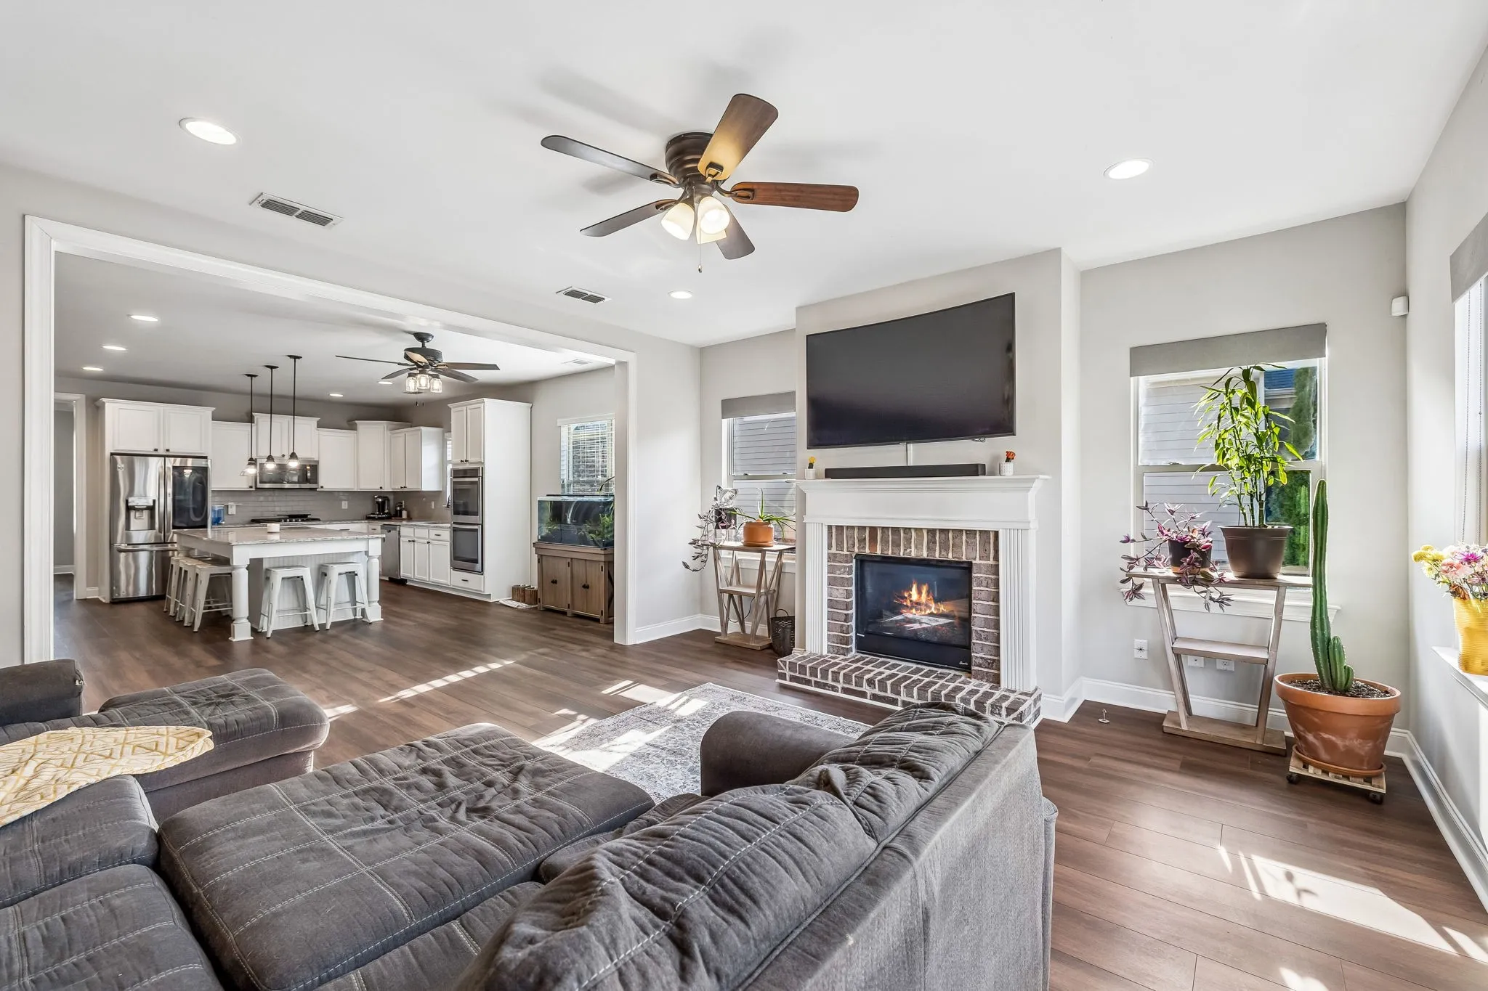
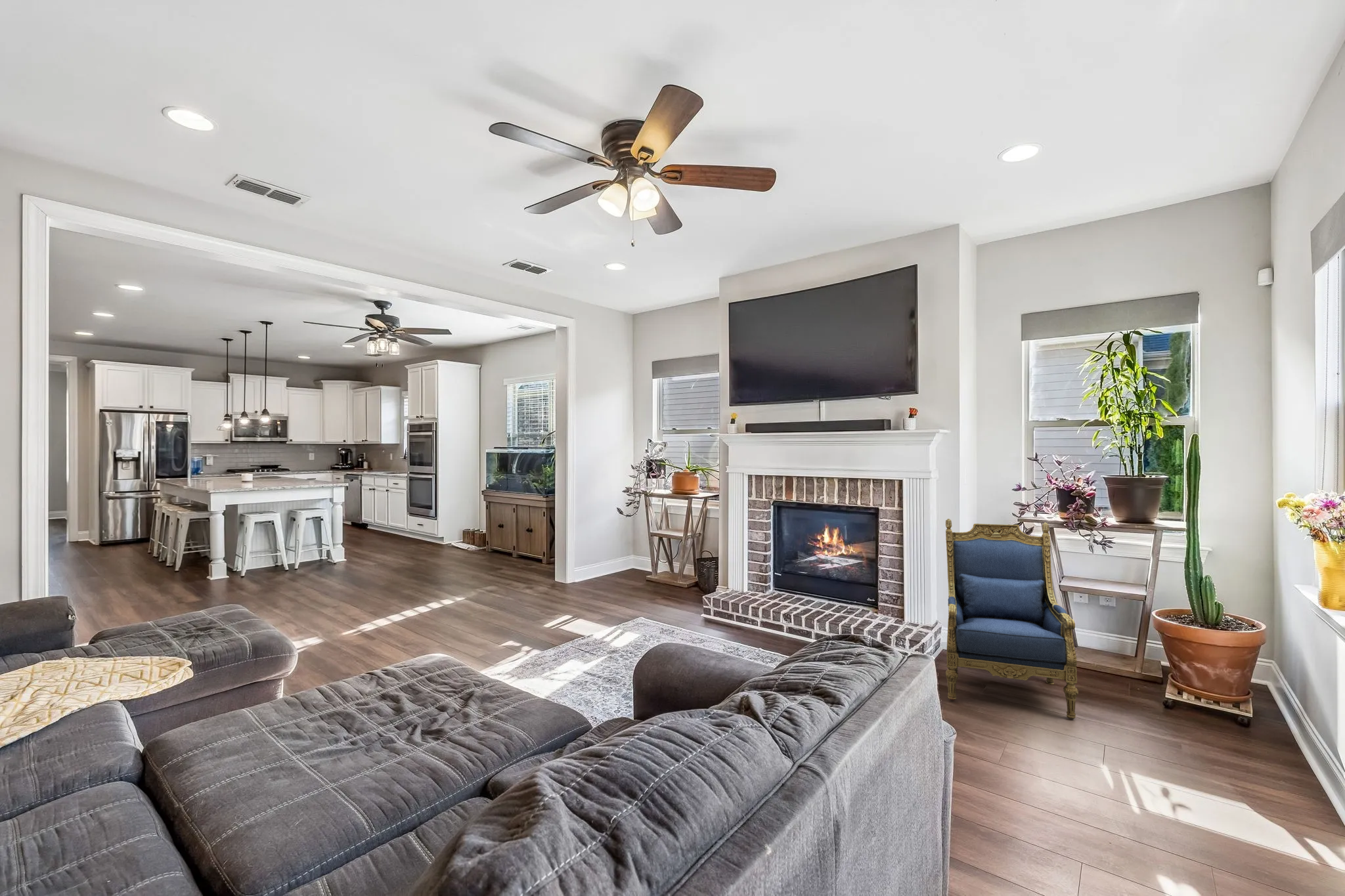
+ armchair (1002, 597)
